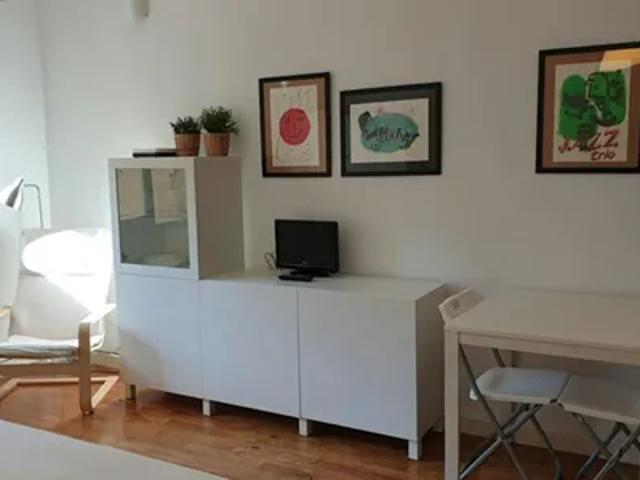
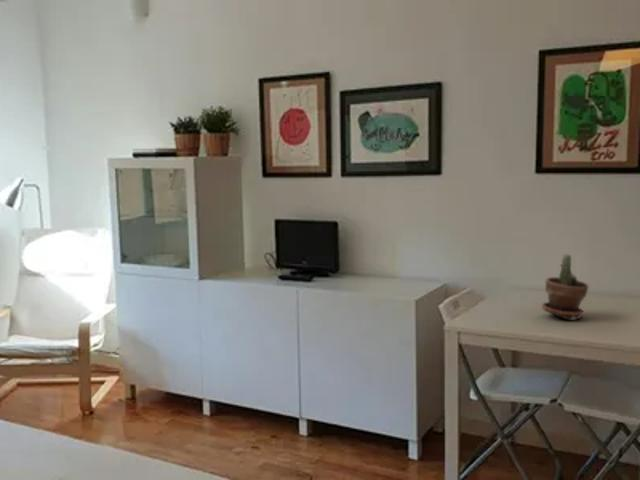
+ potted plant (565, 284)
